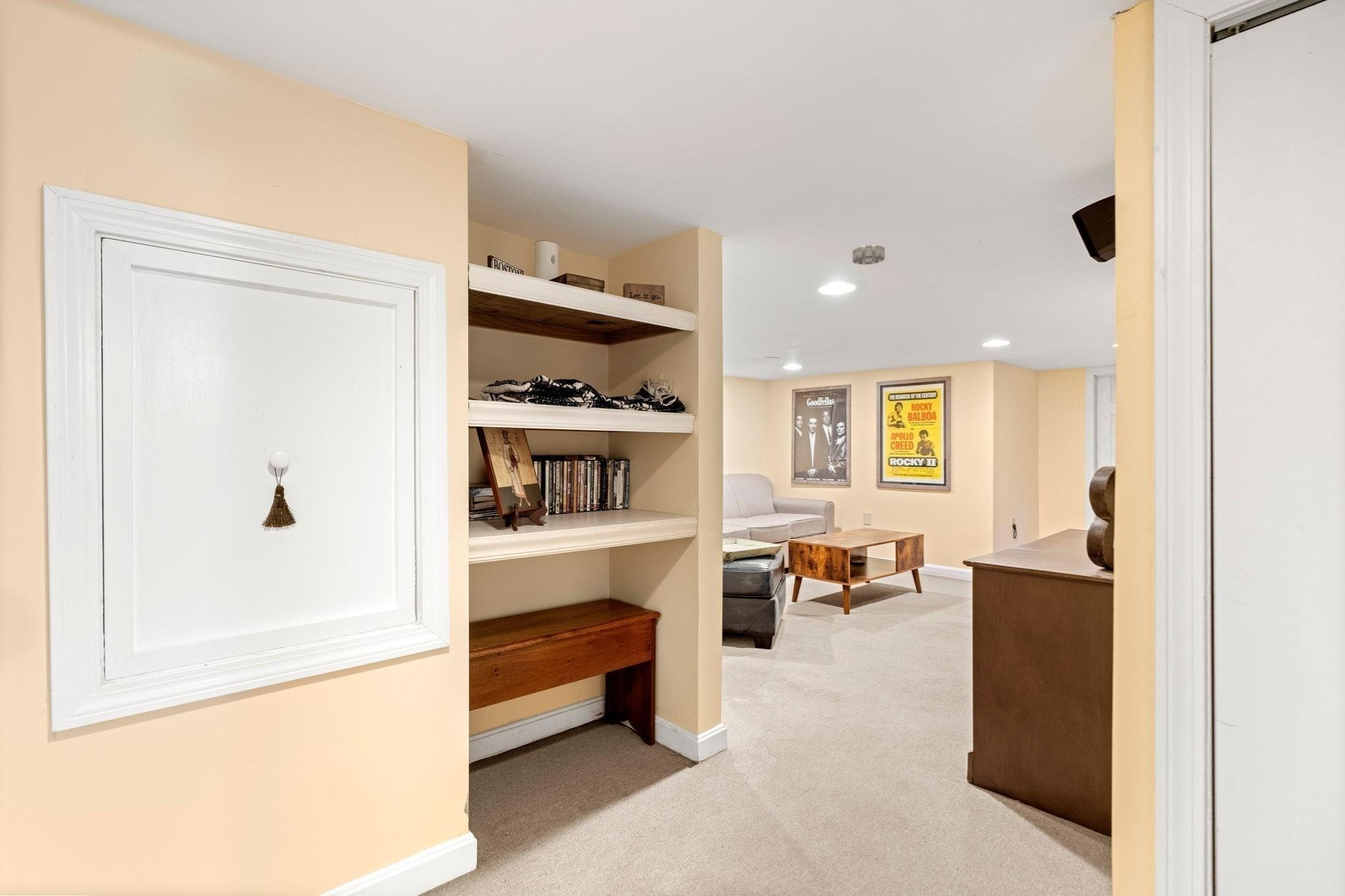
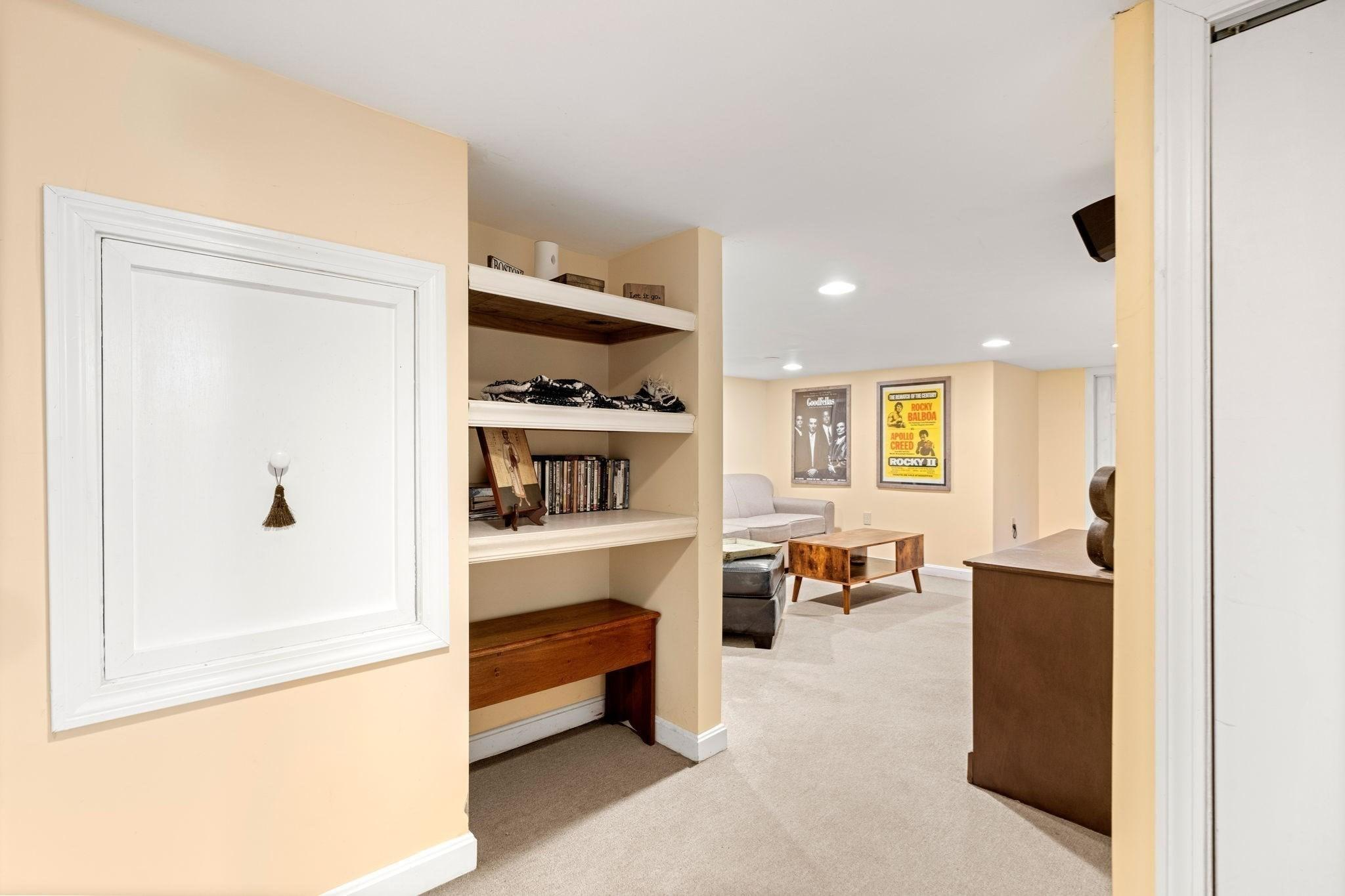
- smoke detector (868, 254)
